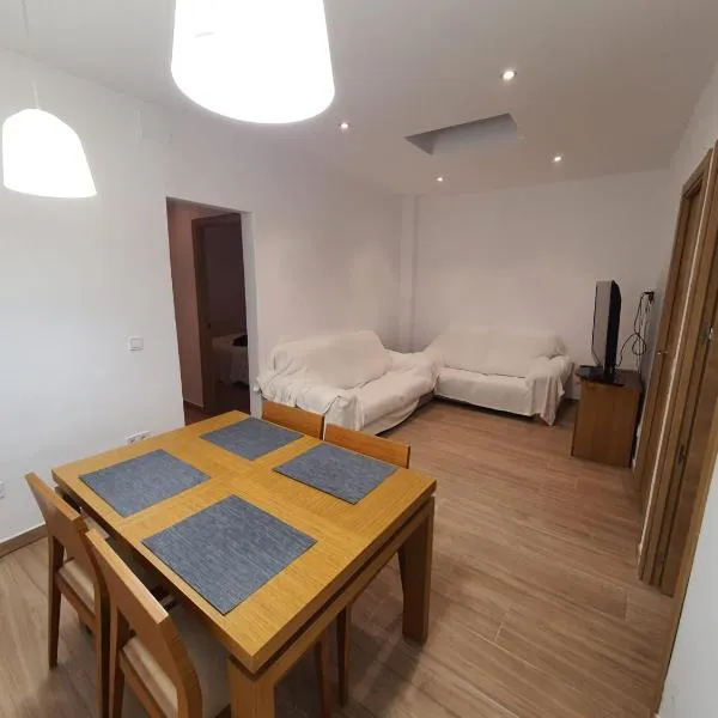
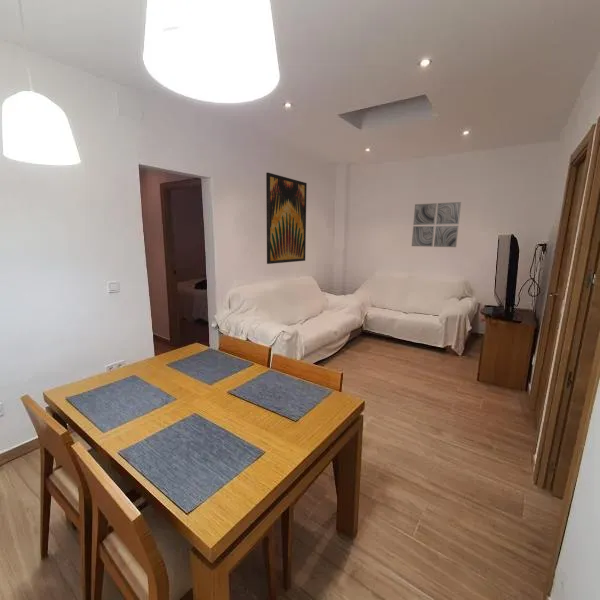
+ wall art (434, 224)
+ wall art (287, 221)
